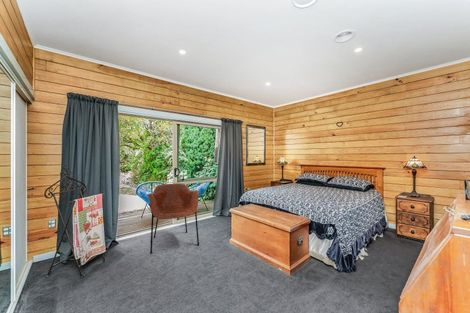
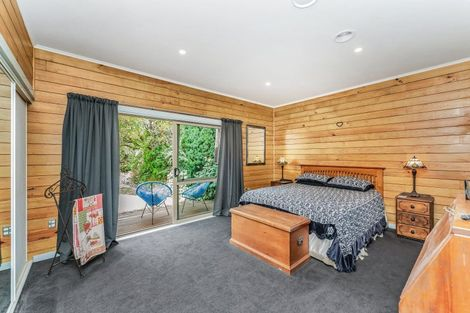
- armchair (173, 214)
